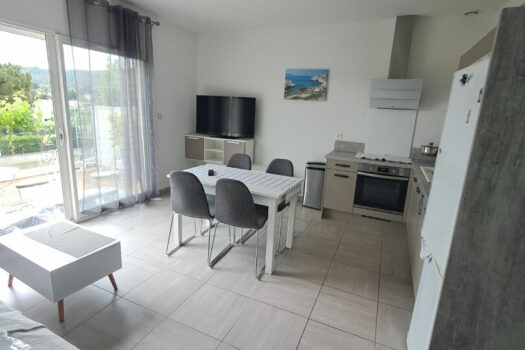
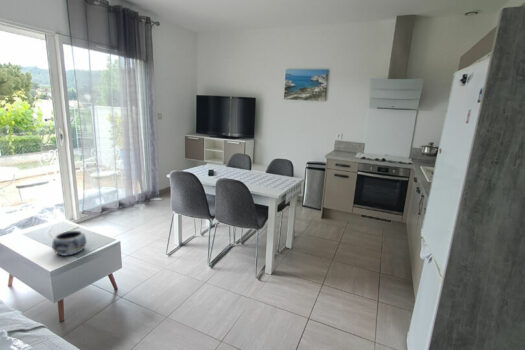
+ decorative bowl (69, 242)
